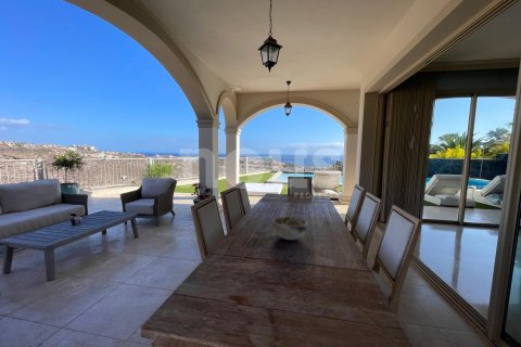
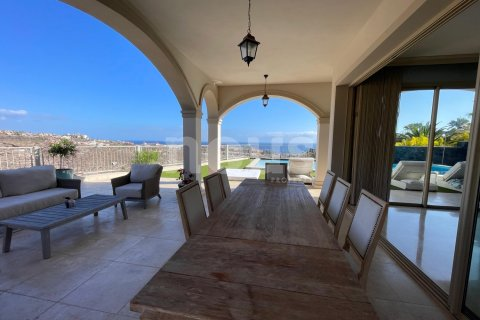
- decorative bowl (289, 229)
